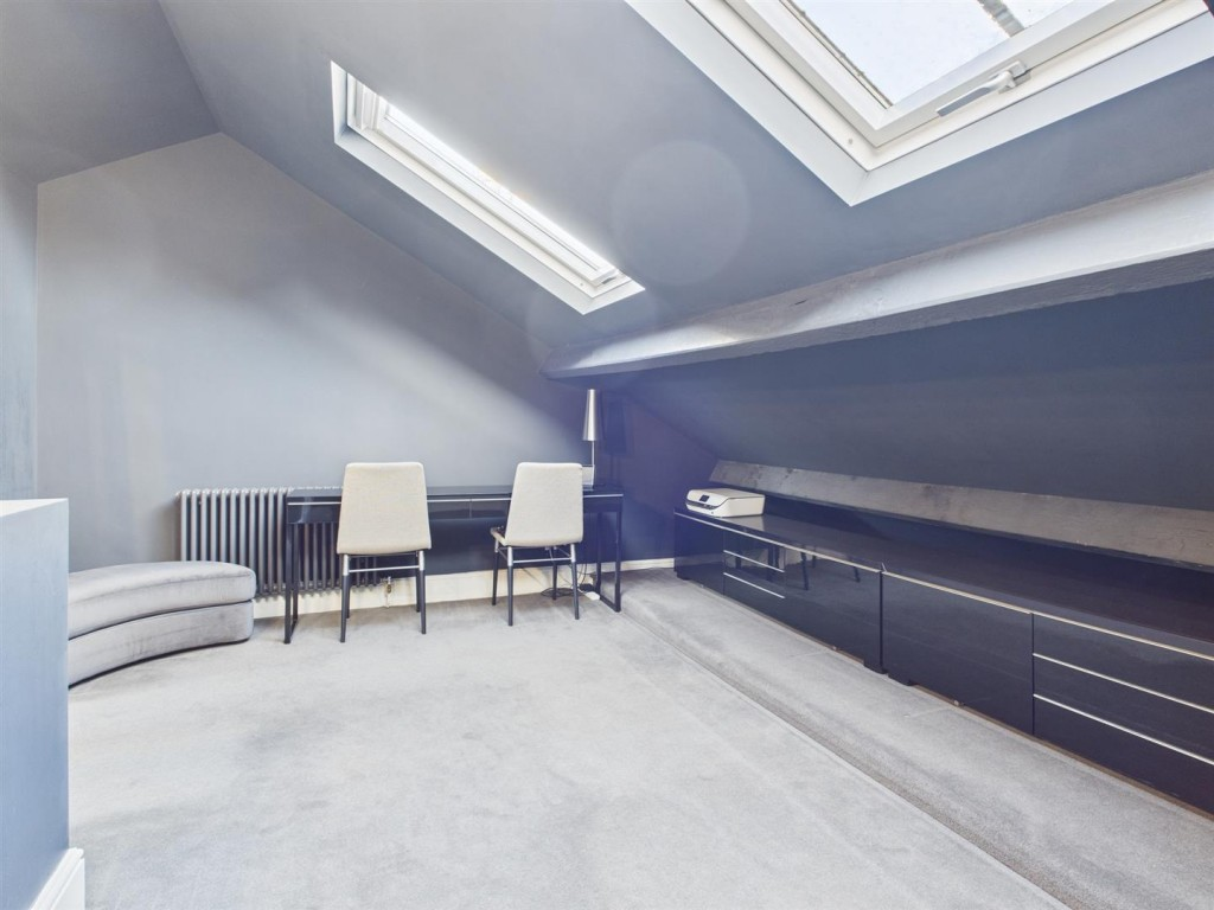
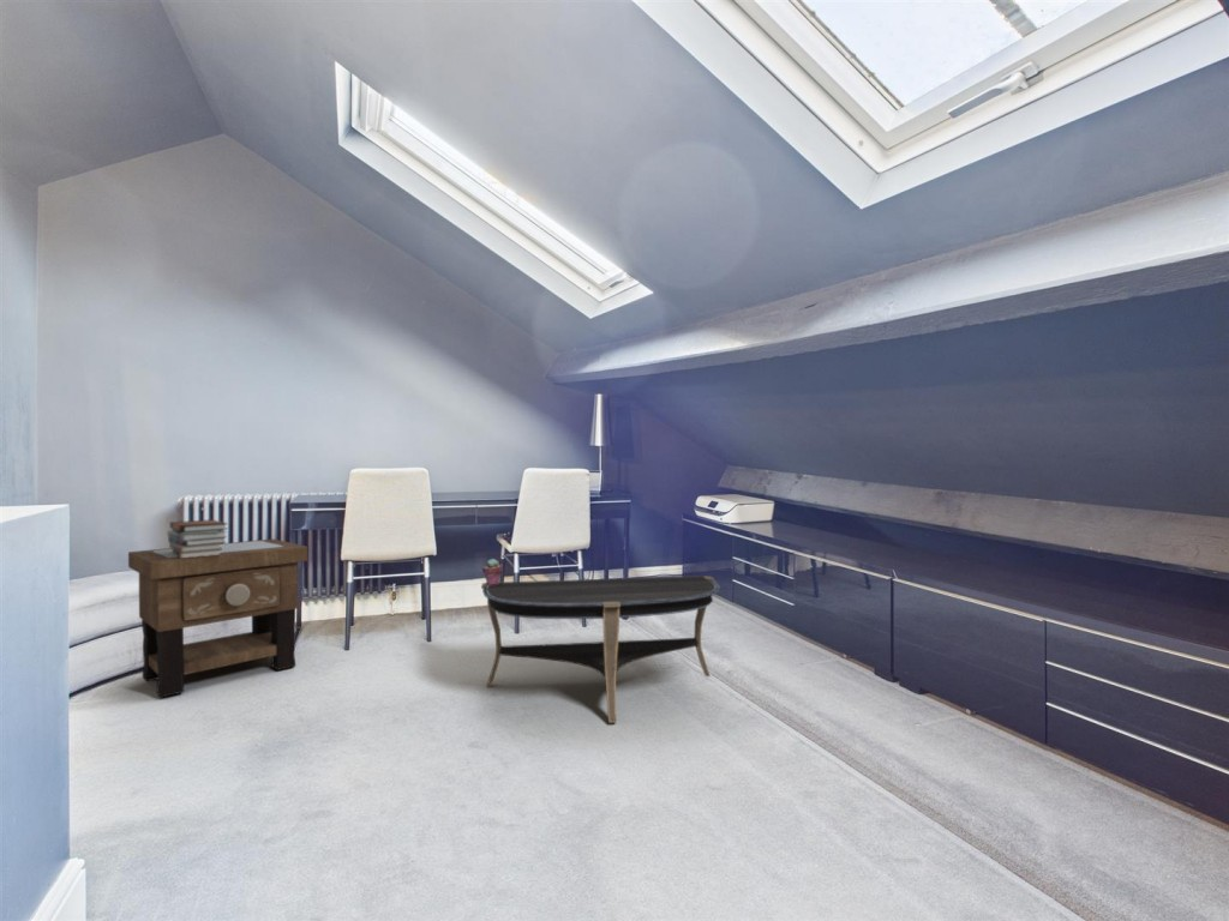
+ side table (221, 610)
+ book stack (197, 537)
+ potted succulent (492, 571)
+ coffee table (605, 644)
